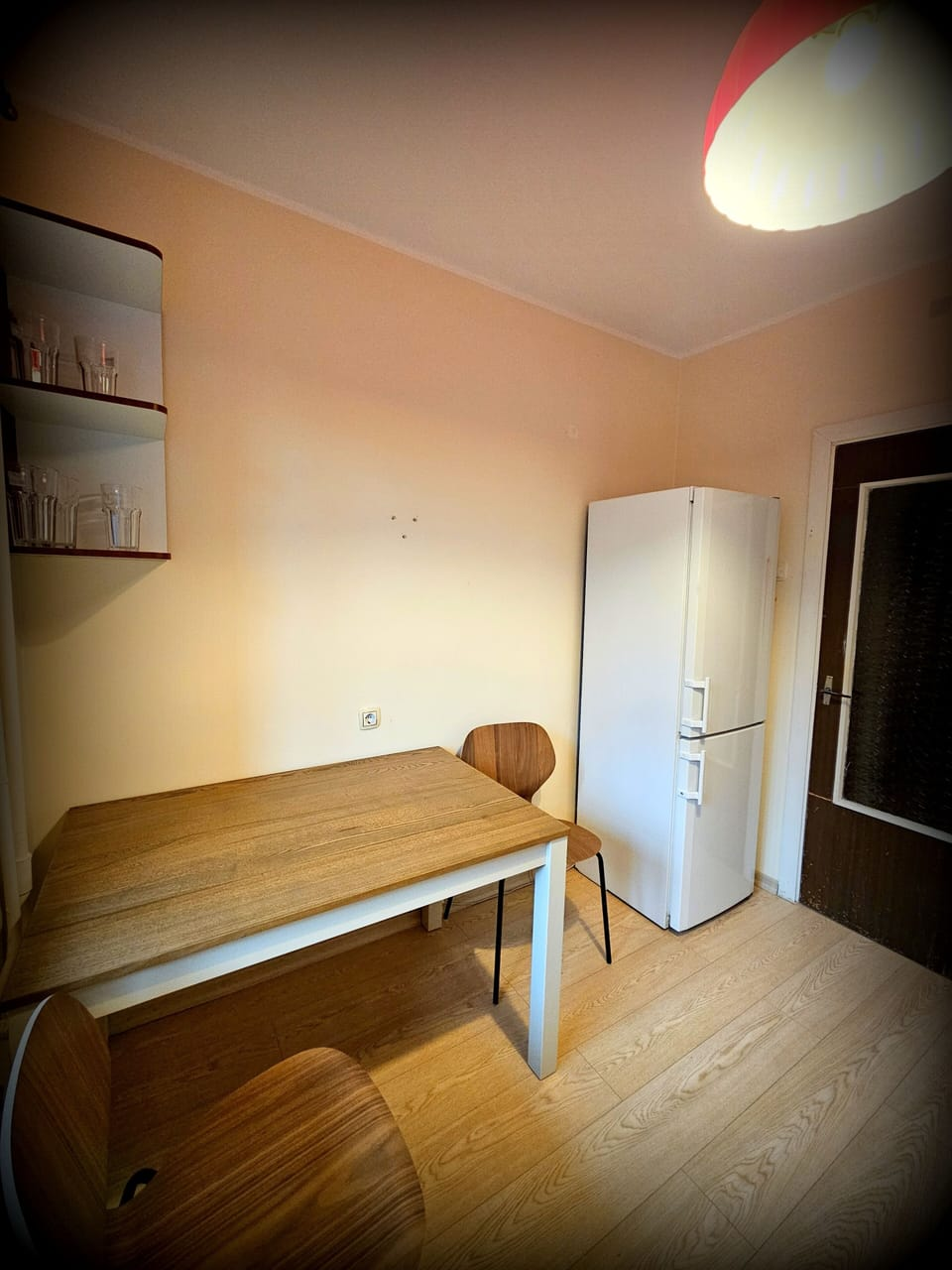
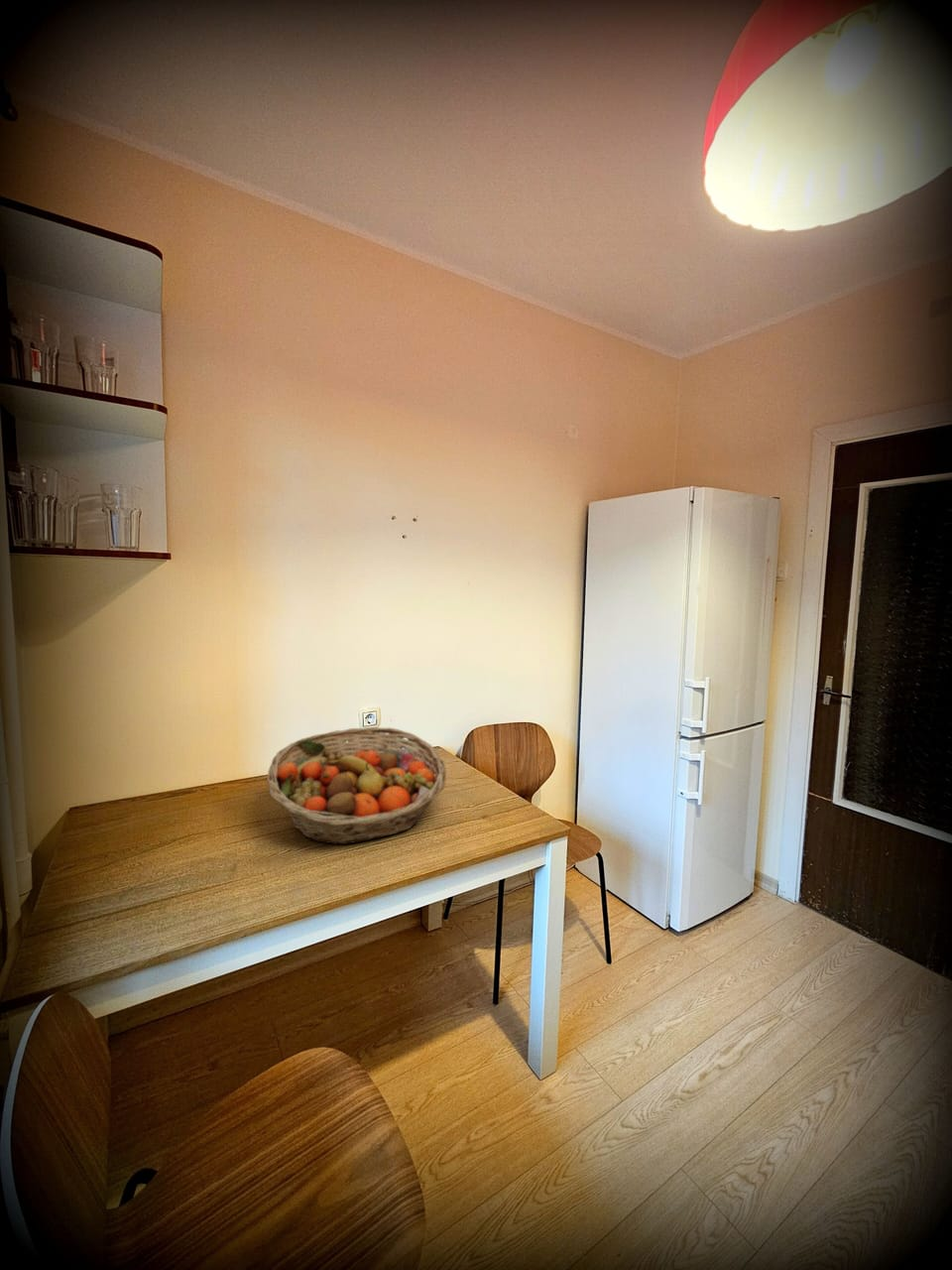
+ fruit basket (360, 781)
